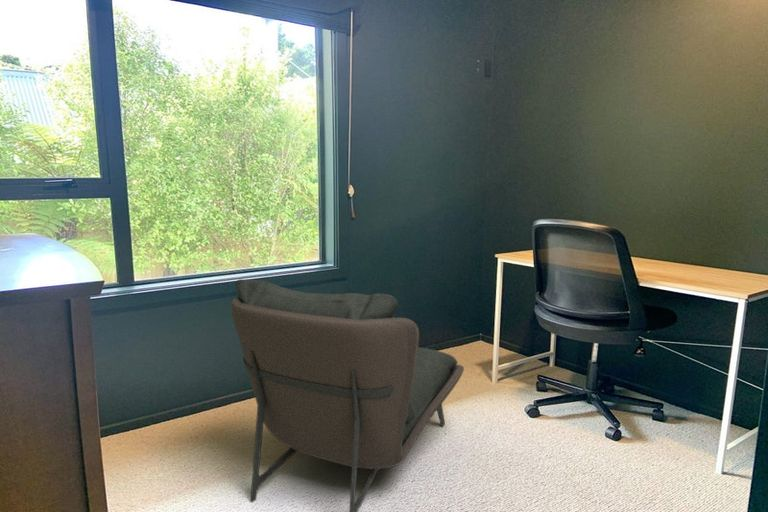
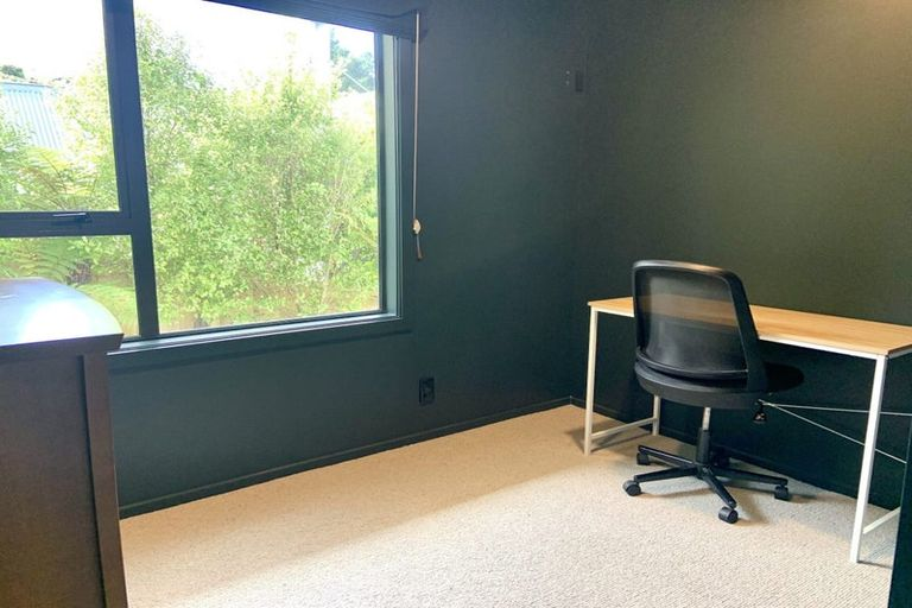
- armless chair (354, 367)
